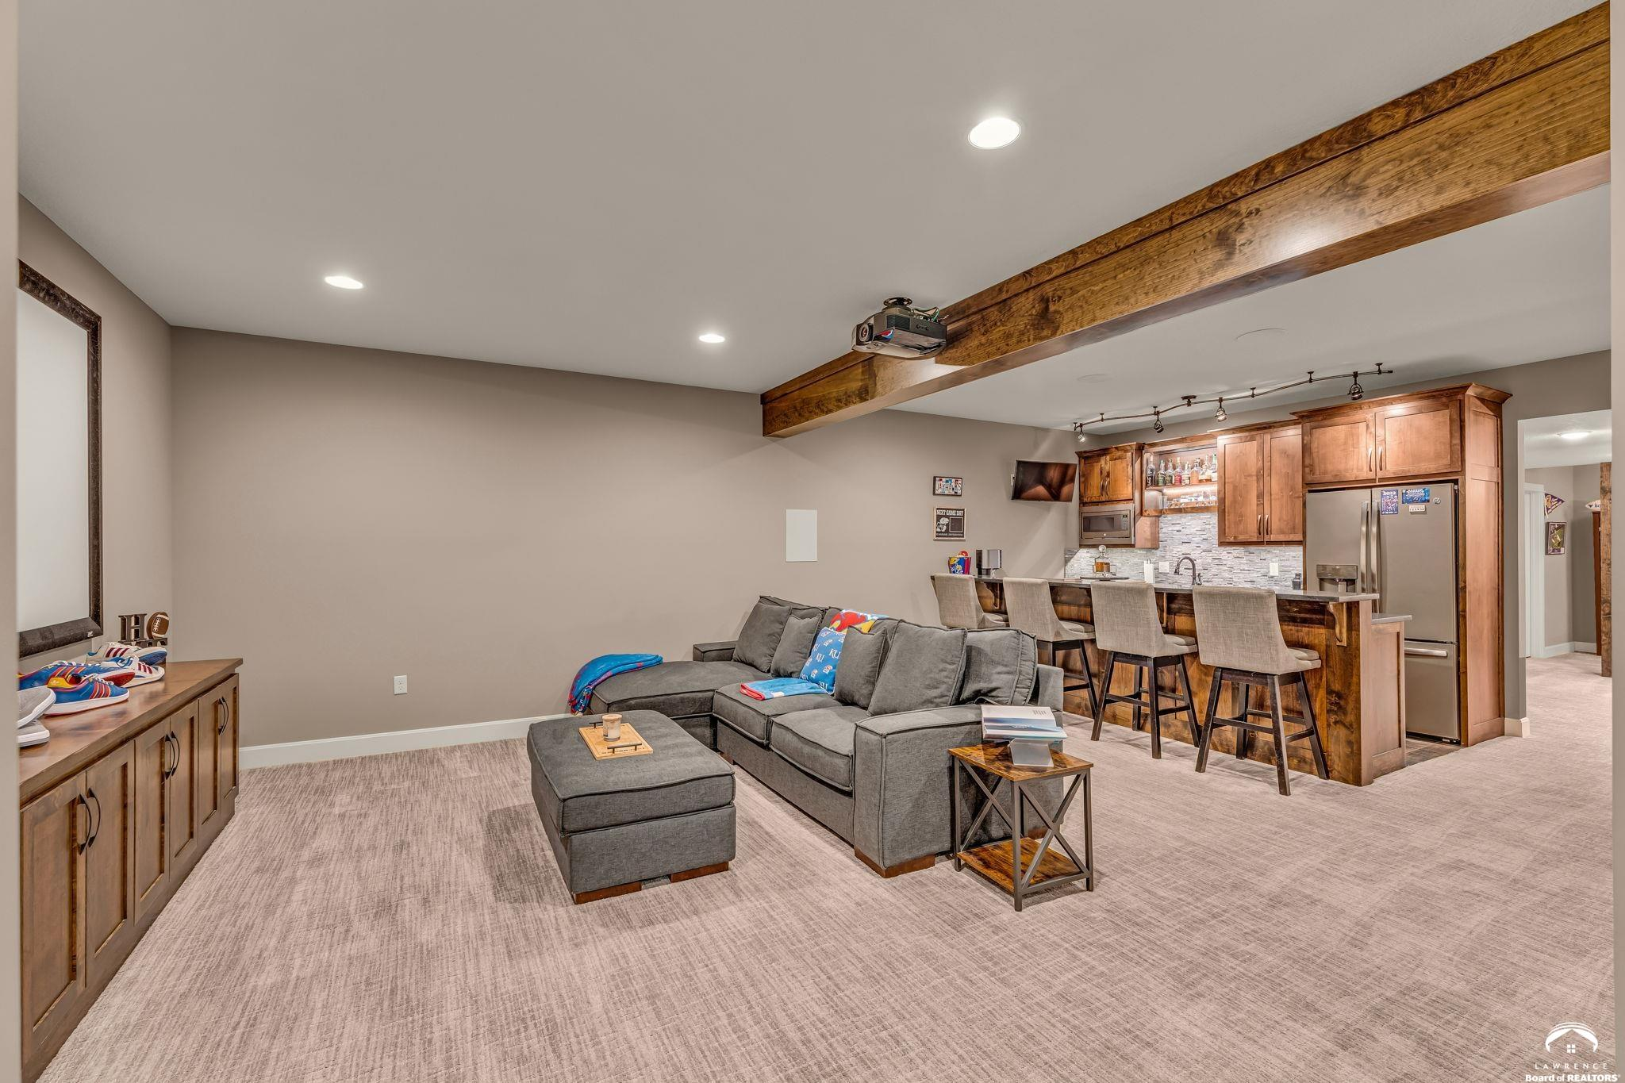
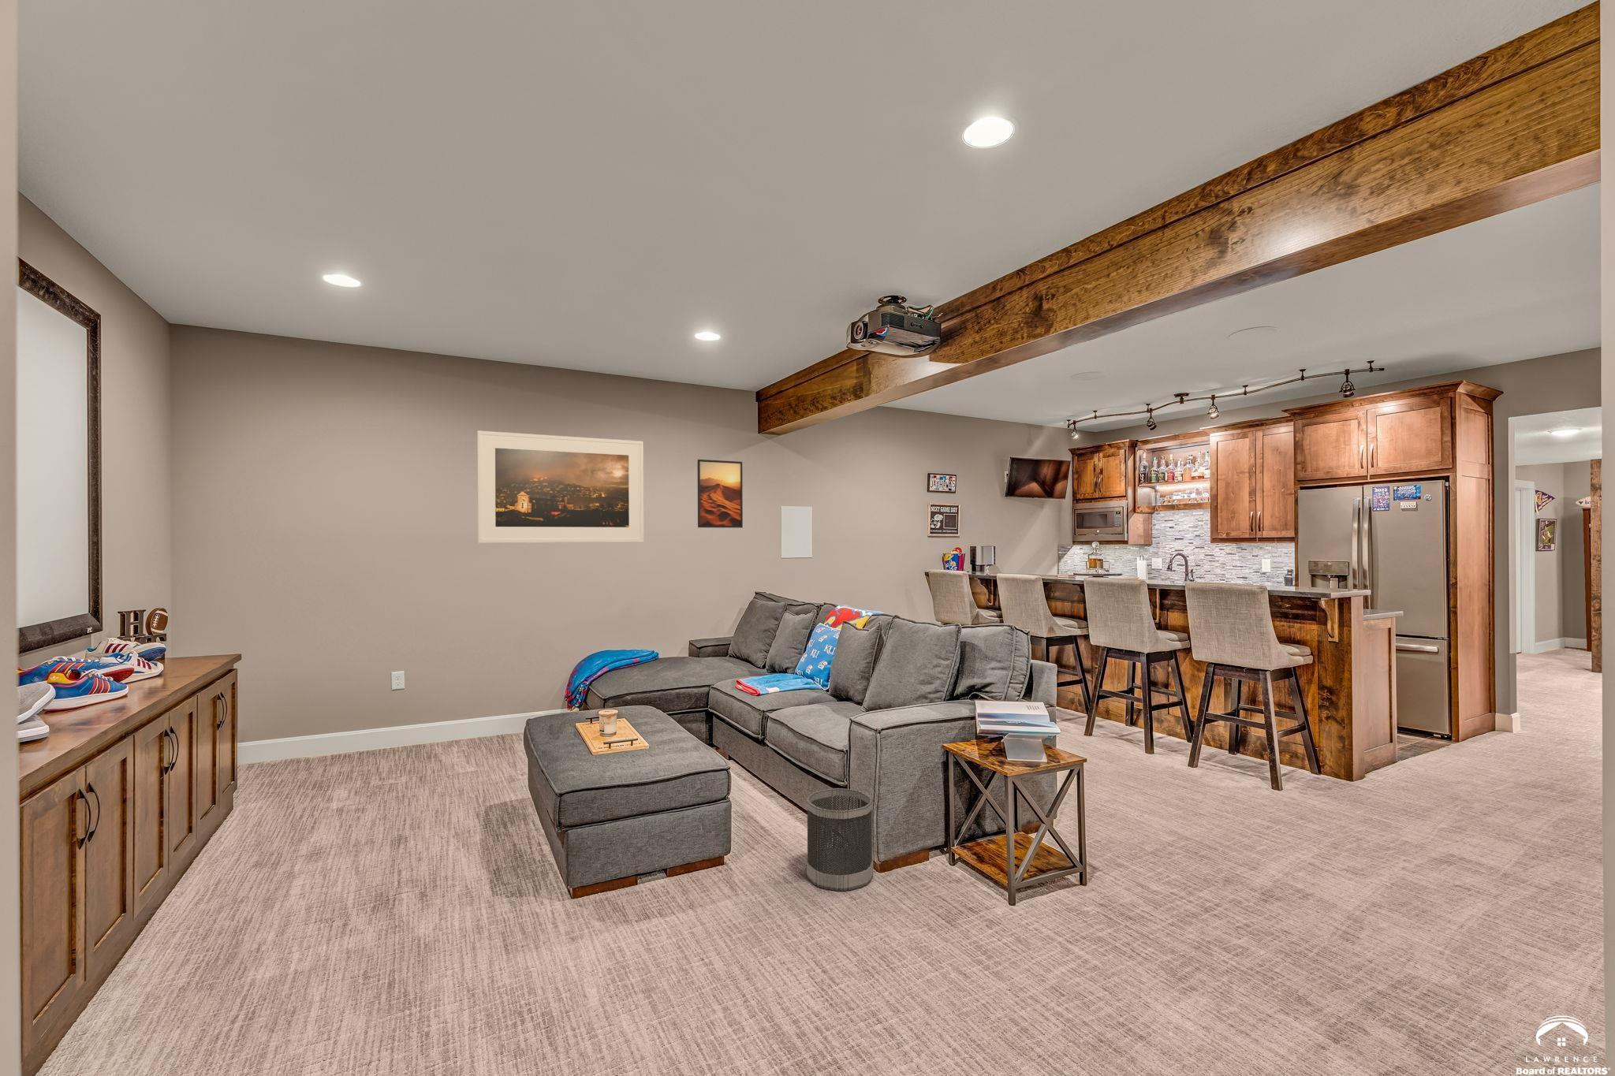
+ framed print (564, 489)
+ wastebasket (839, 837)
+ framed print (720, 494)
